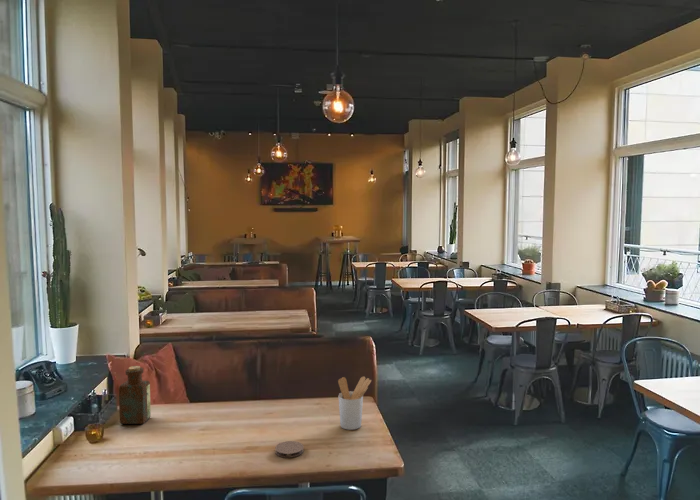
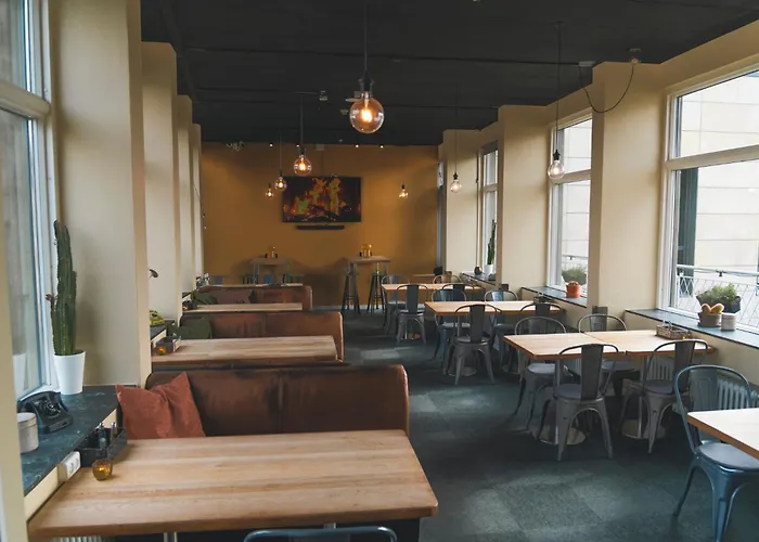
- coaster (289, 449)
- utensil holder (355, 401)
- bottle (134, 394)
